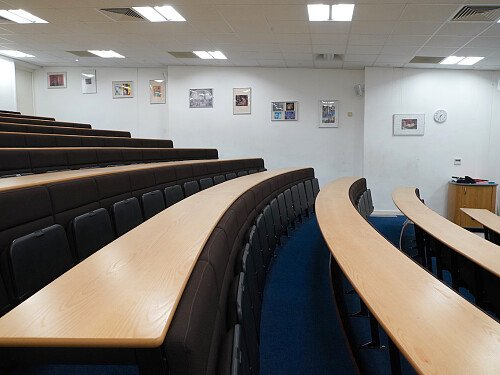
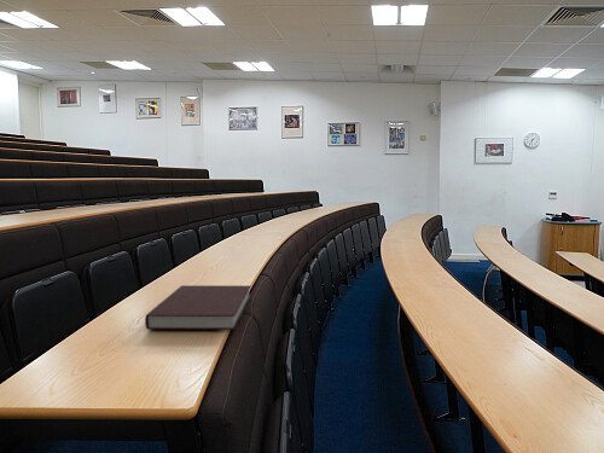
+ notebook (204, 304)
